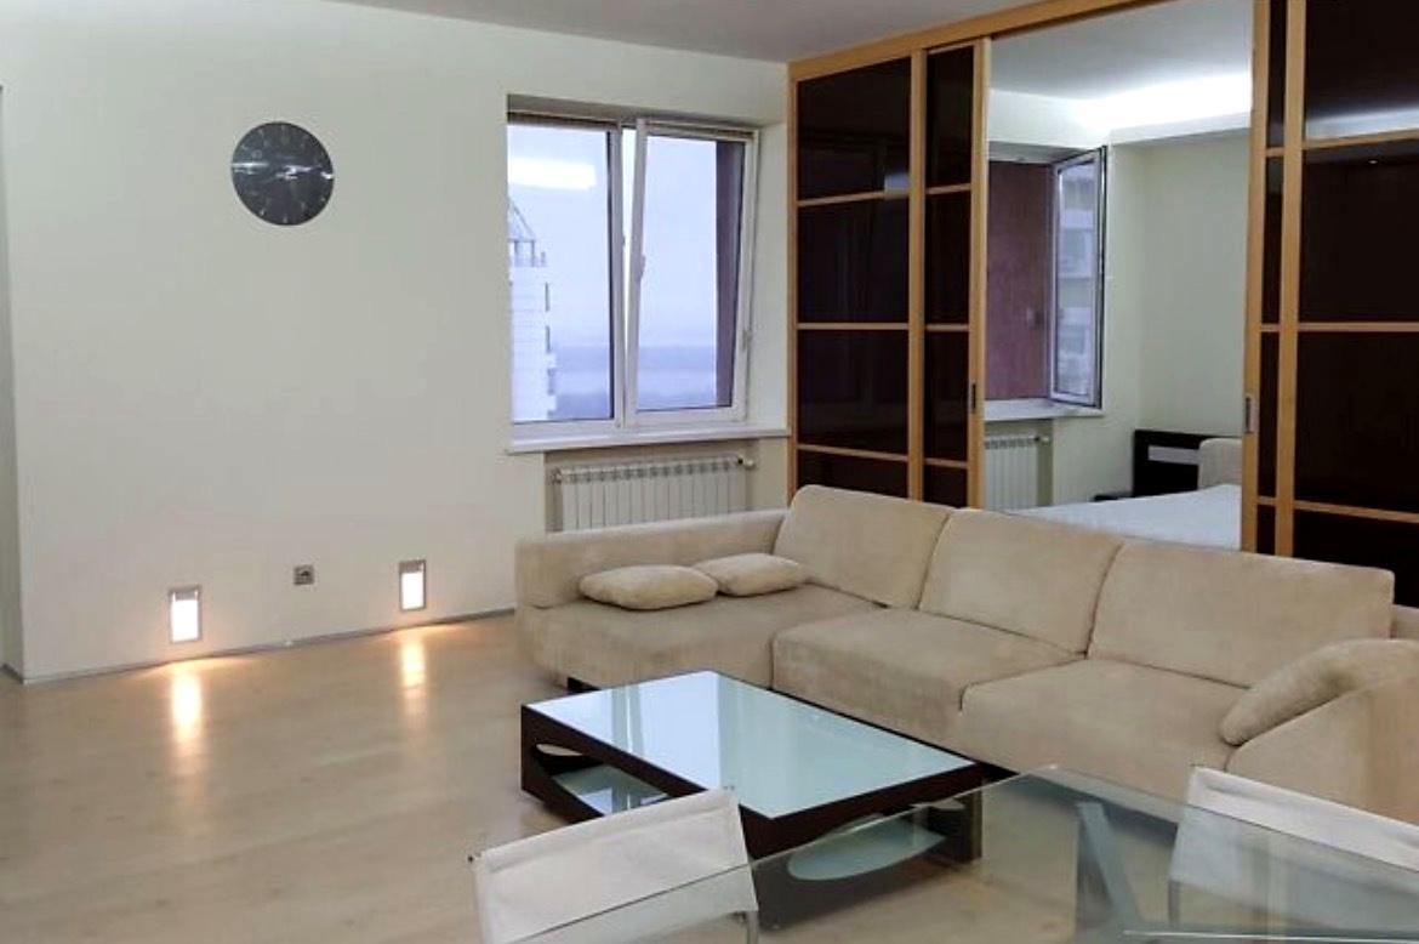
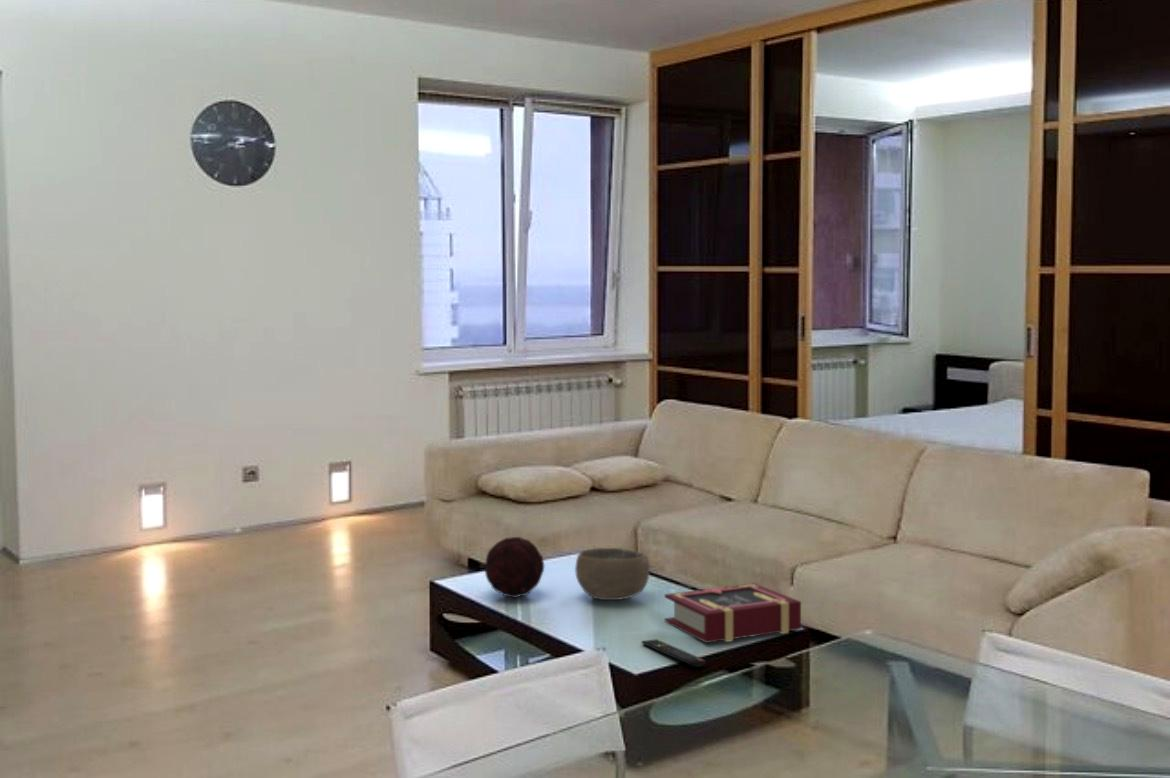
+ book (732, 610)
+ decorative orb (514, 566)
+ remote control (673, 652)
+ bowl (612, 574)
